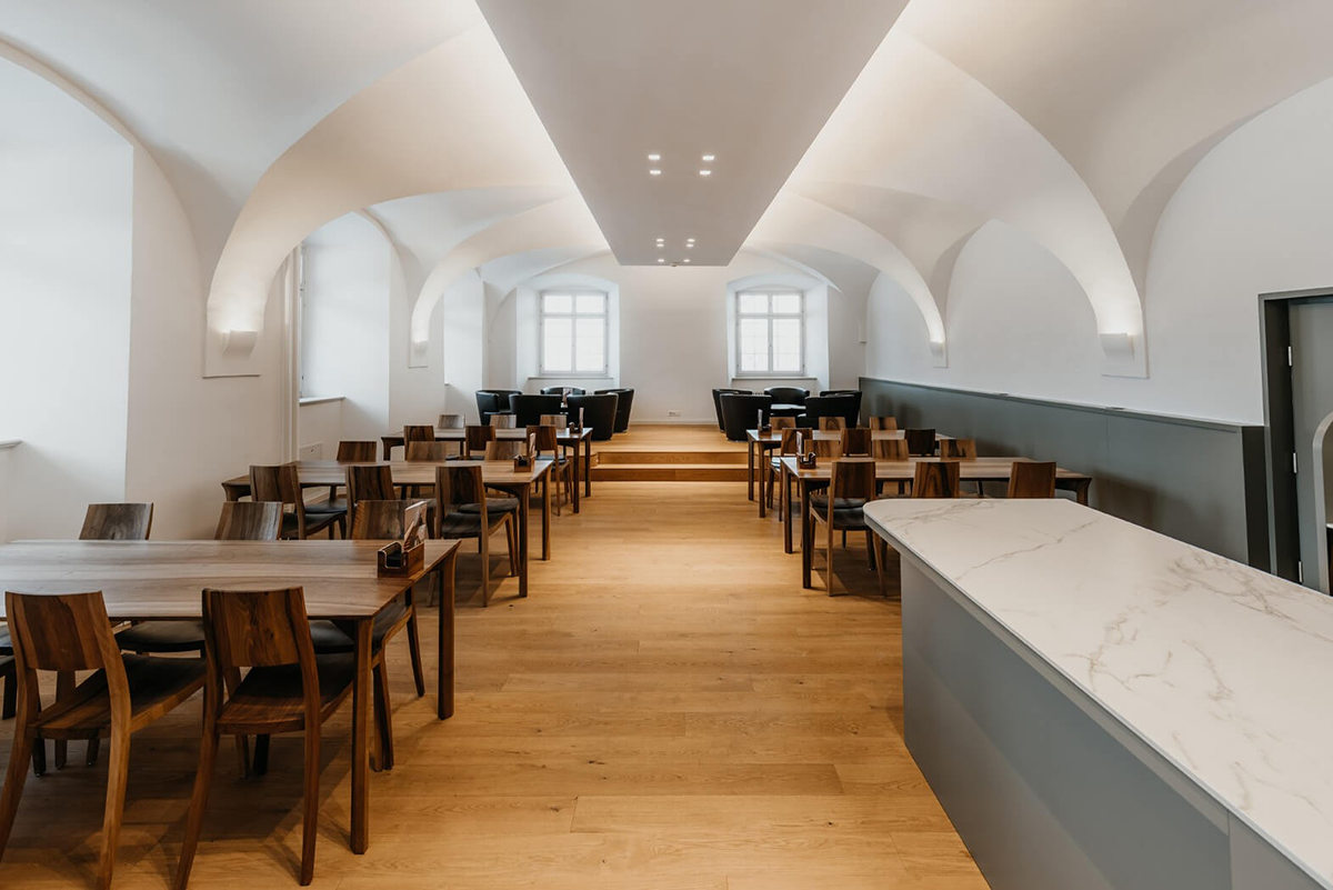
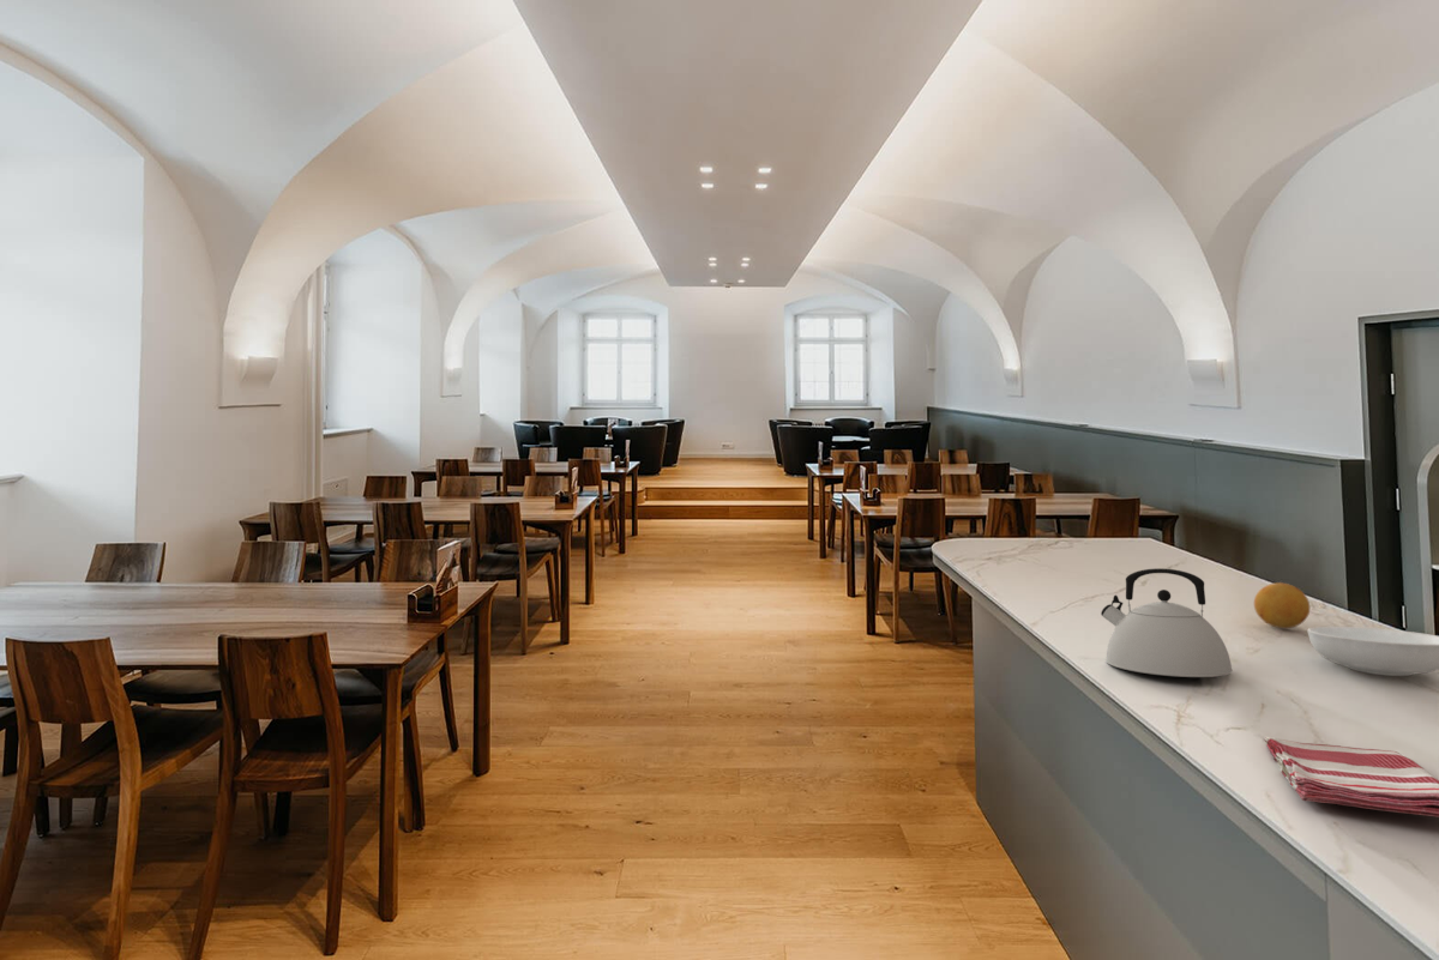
+ dish towel (1356, 771)
+ fruit (1281, 605)
+ serving bowl (1379, 652)
+ kettle (1162, 616)
